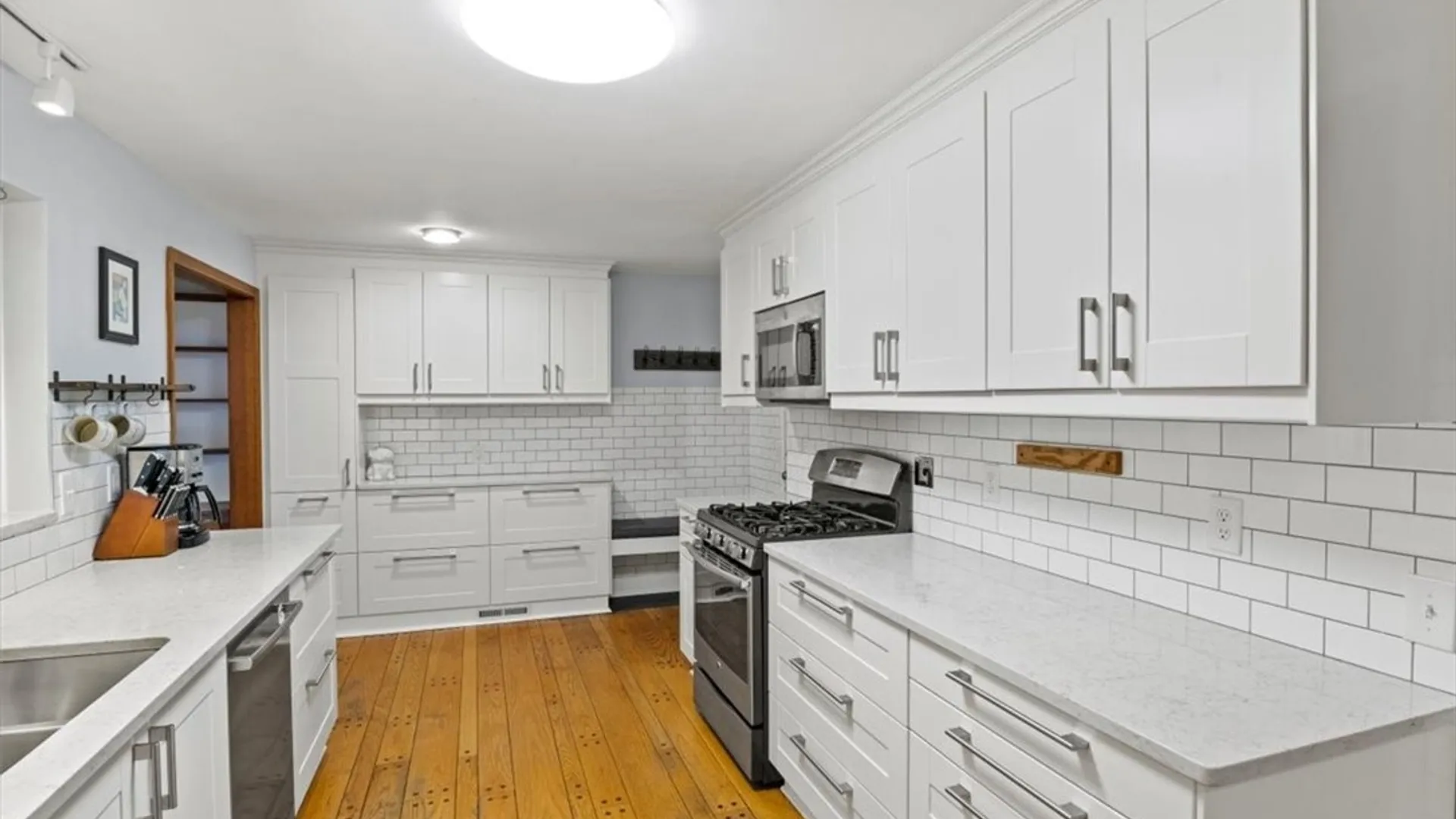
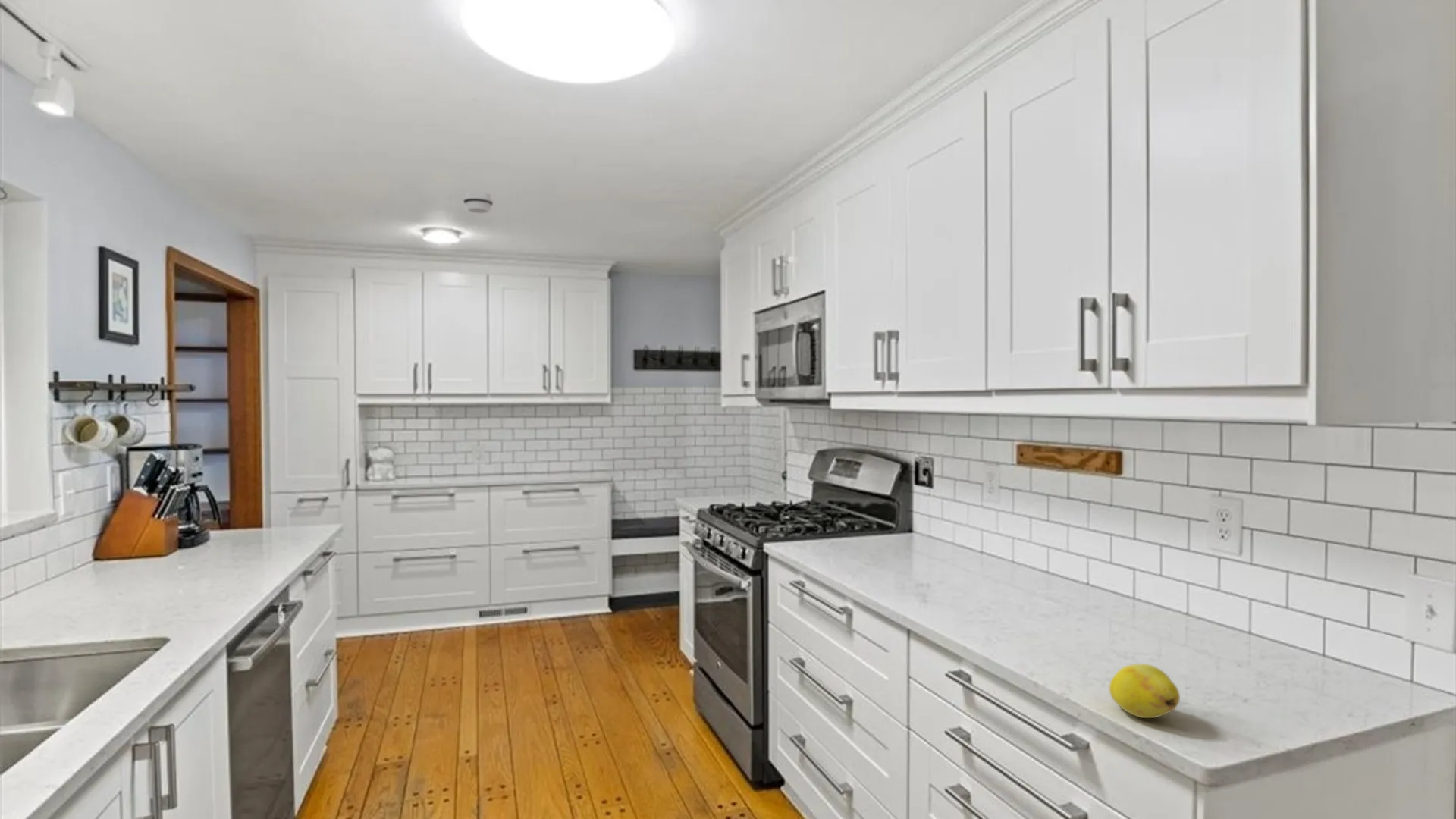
+ smoke detector (478, 202)
+ fruit (1145, 691)
